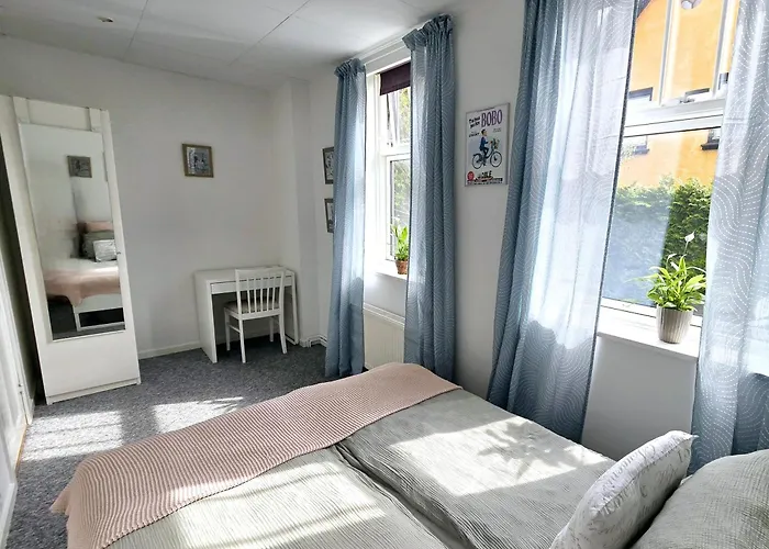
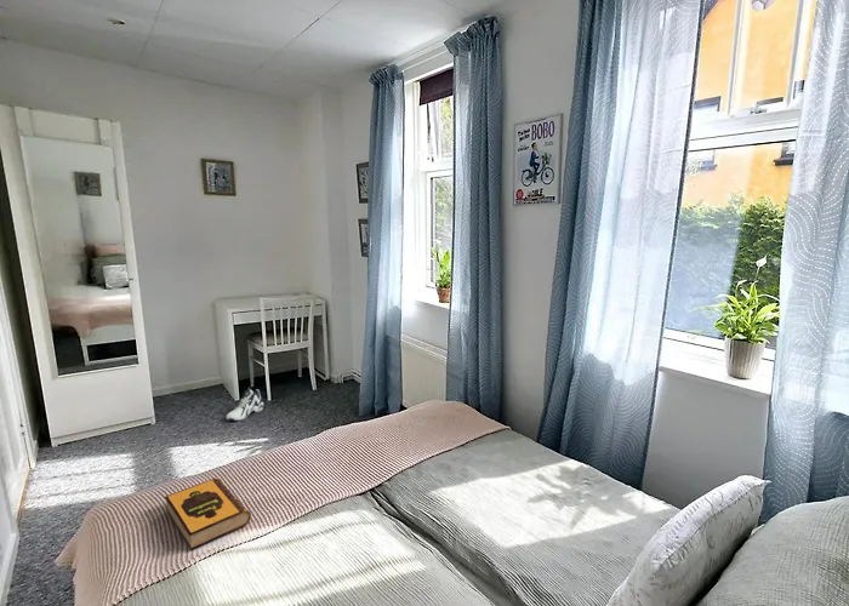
+ sneaker (244, 401)
+ hardback book (207, 509)
